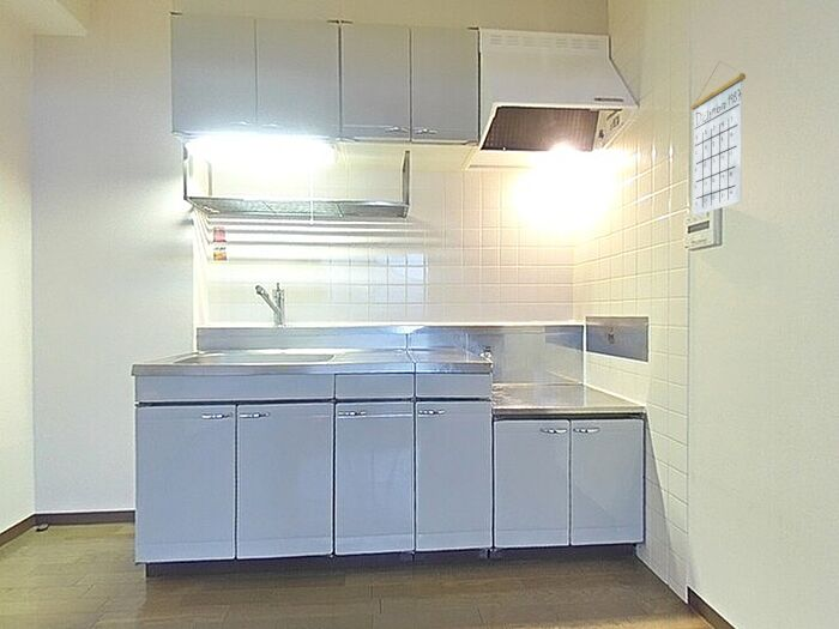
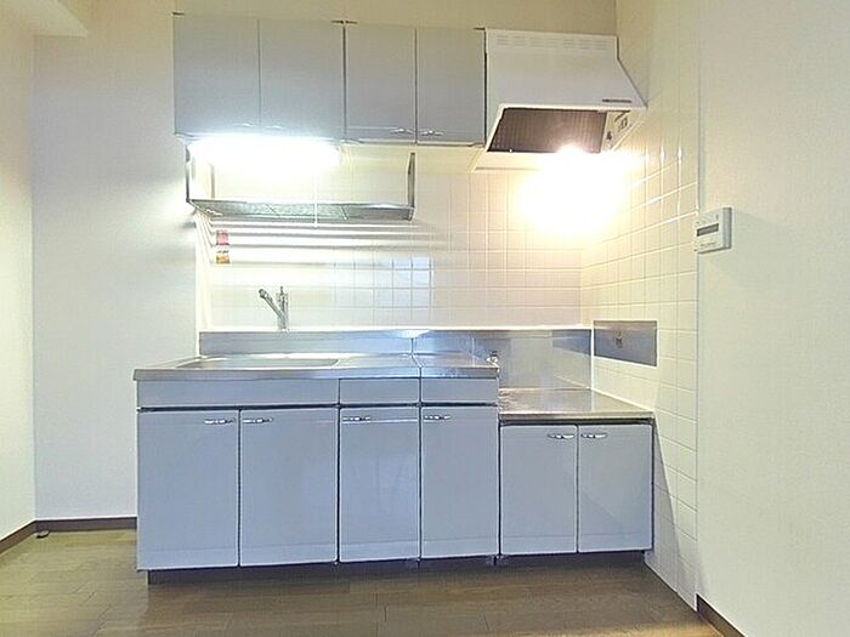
- calendar (716, 134)
